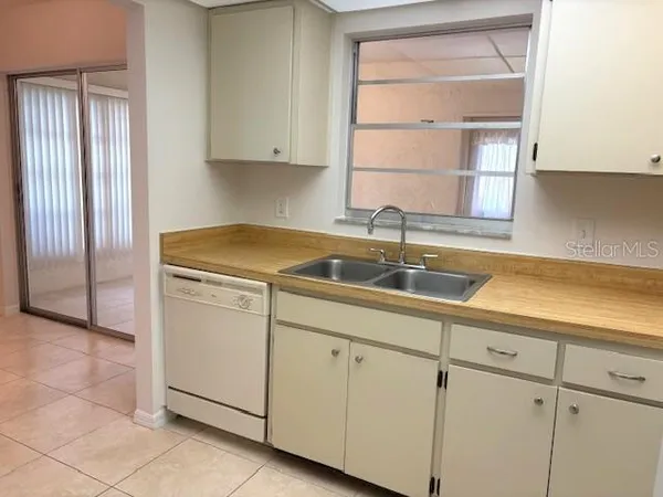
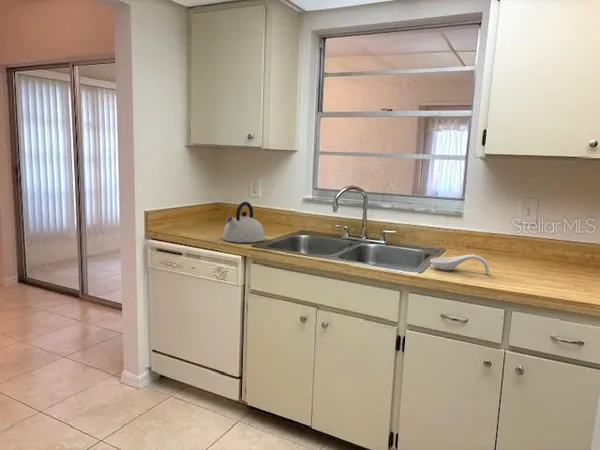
+ kettle (242, 220)
+ spoon rest (459, 262)
